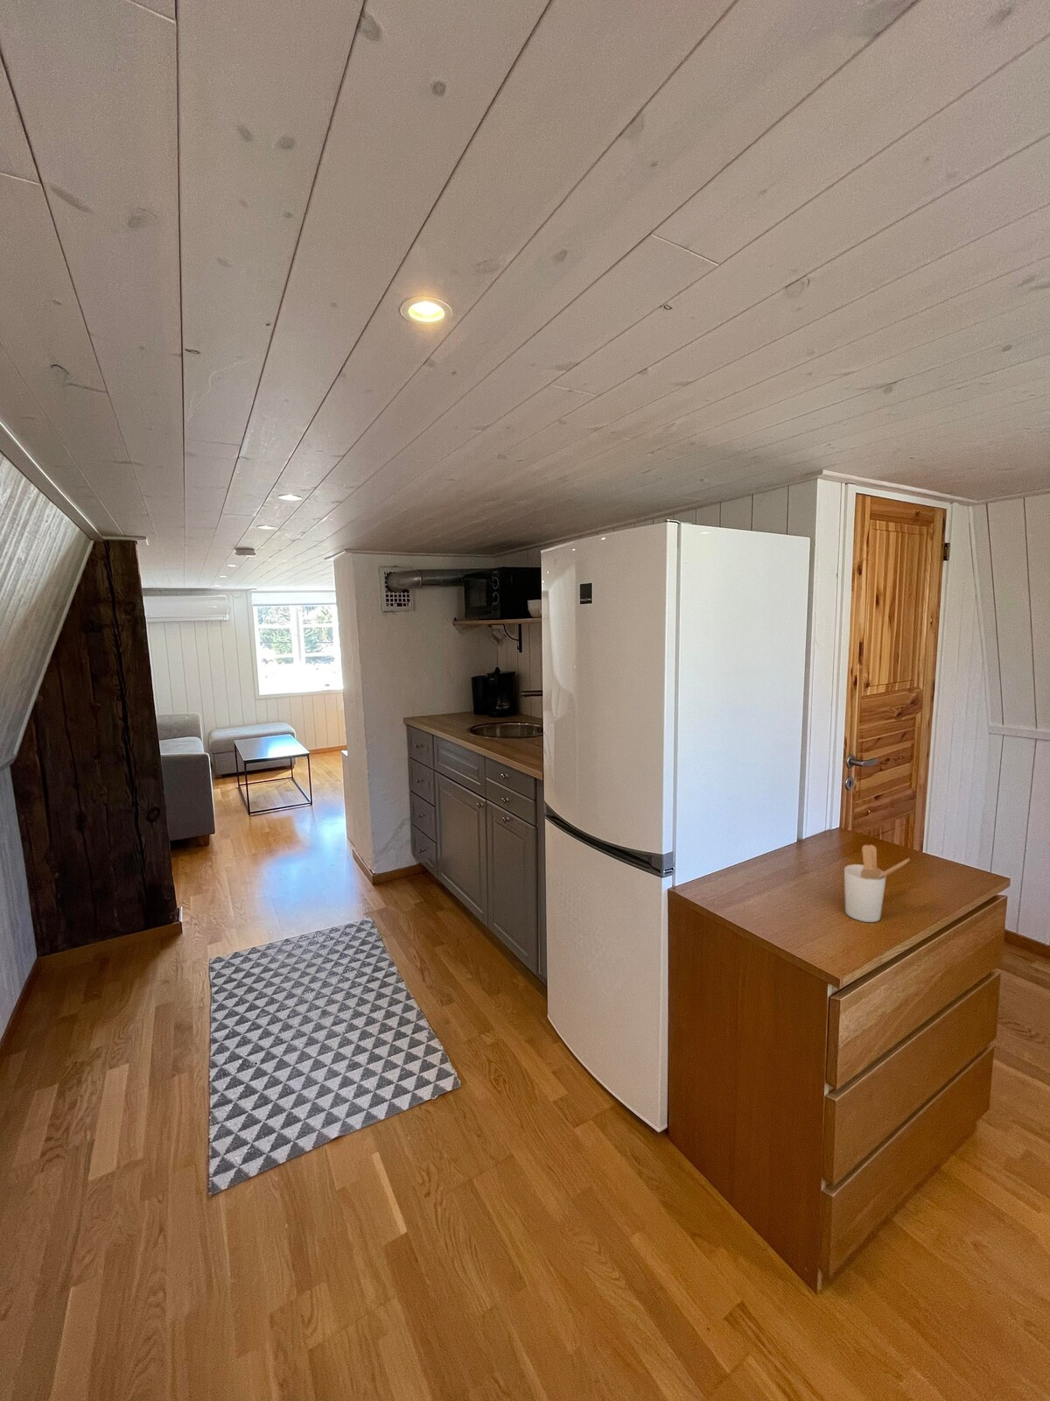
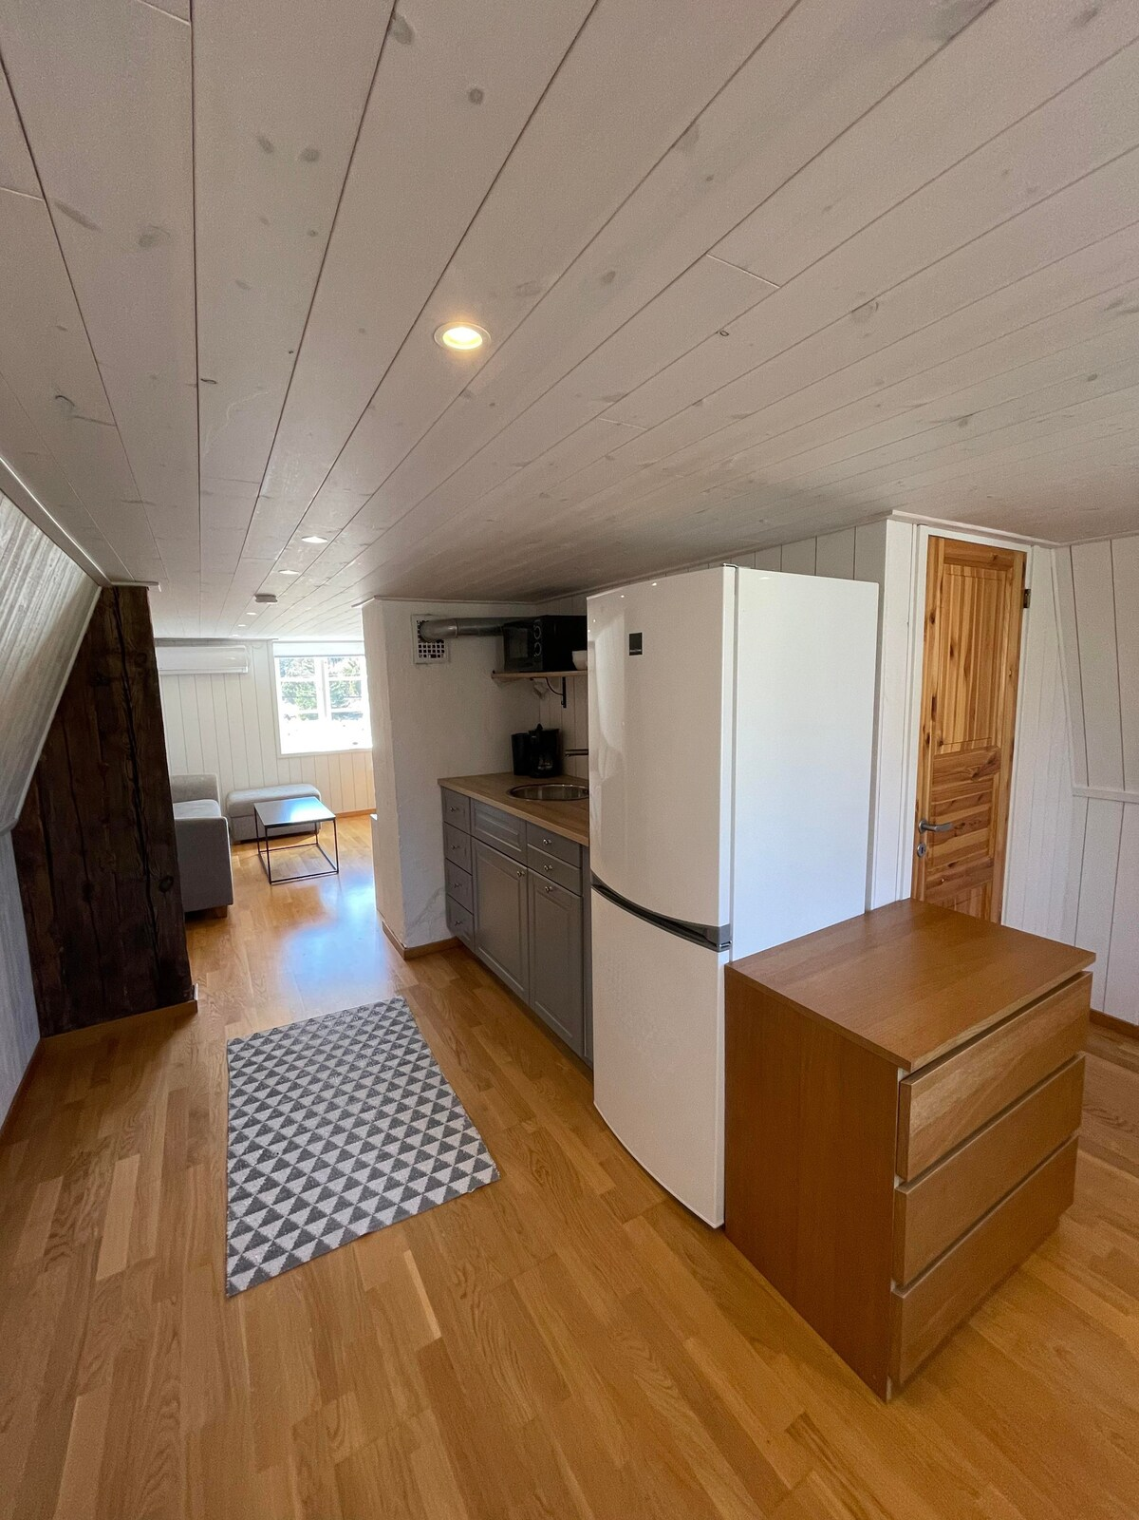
- utensil holder (875, 885)
